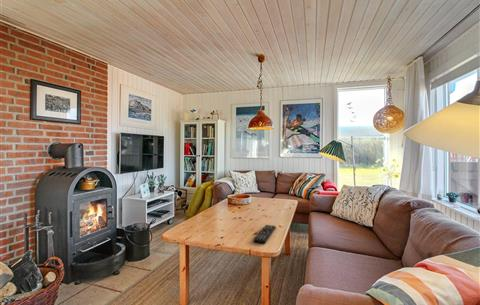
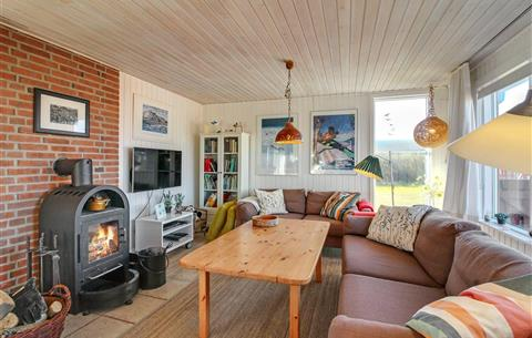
- remote control (265, 232)
